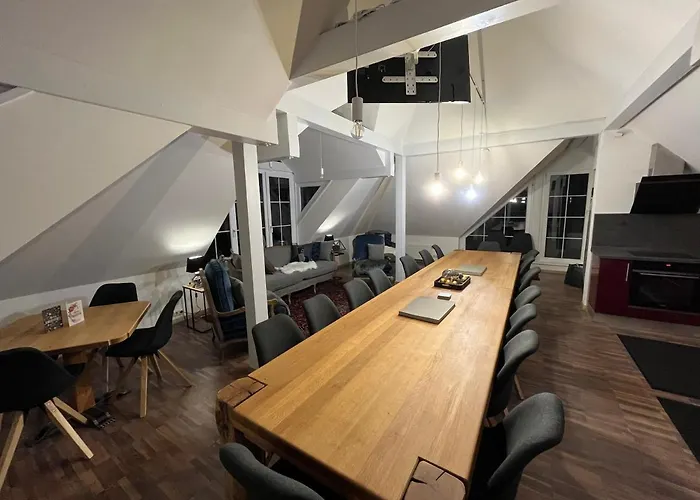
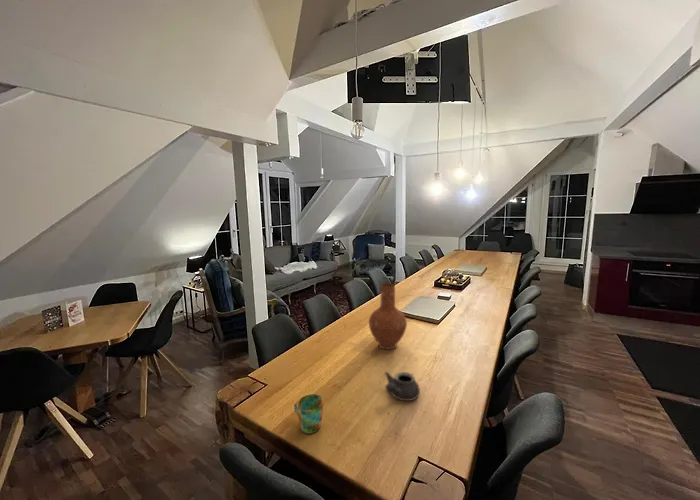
+ mug (307, 412)
+ teapot (398, 385)
+ vase (387, 315)
